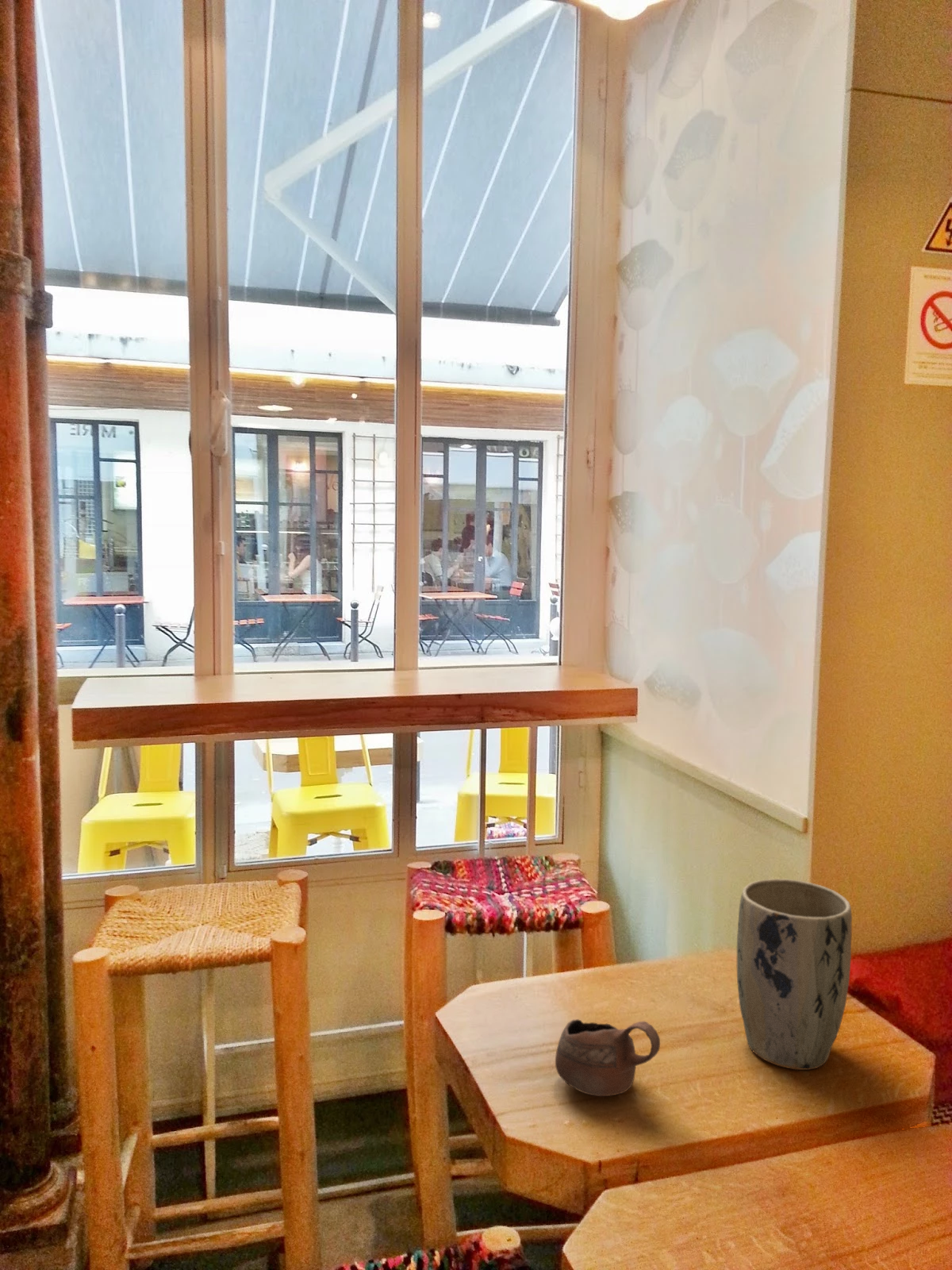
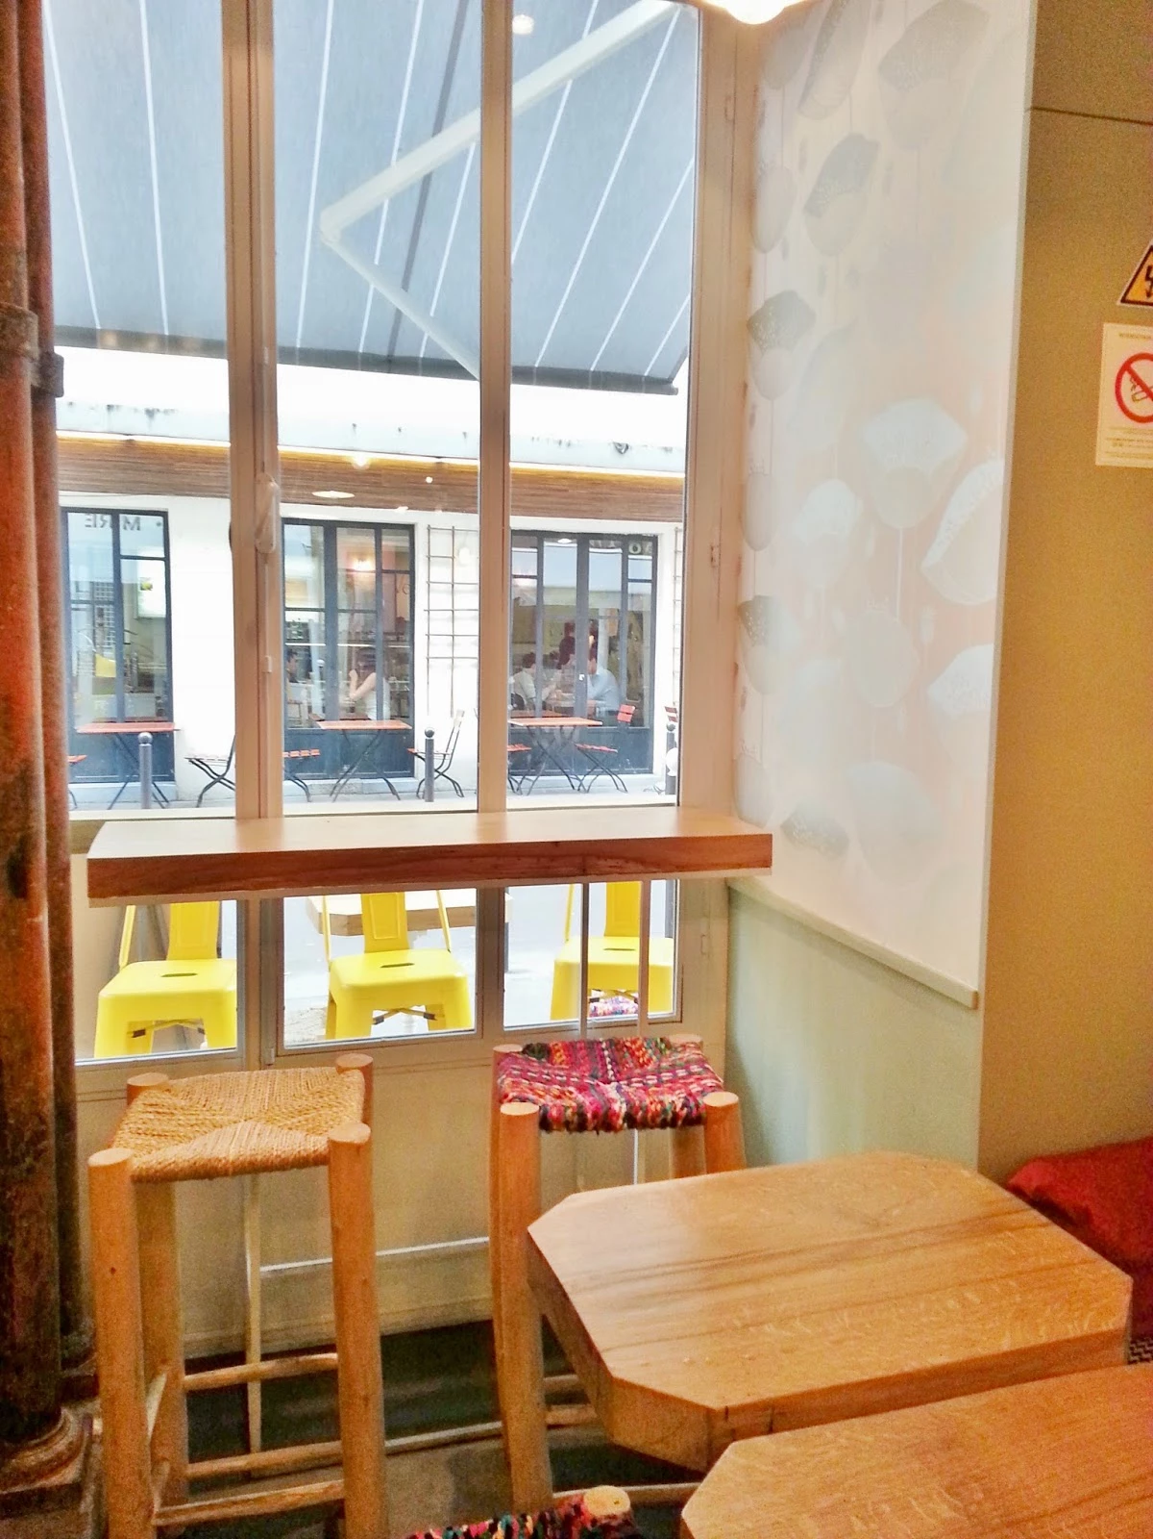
- cup (602, 1051)
- plant pot (791, 973)
